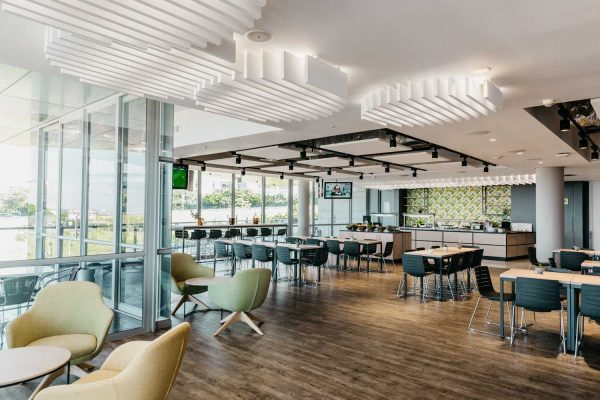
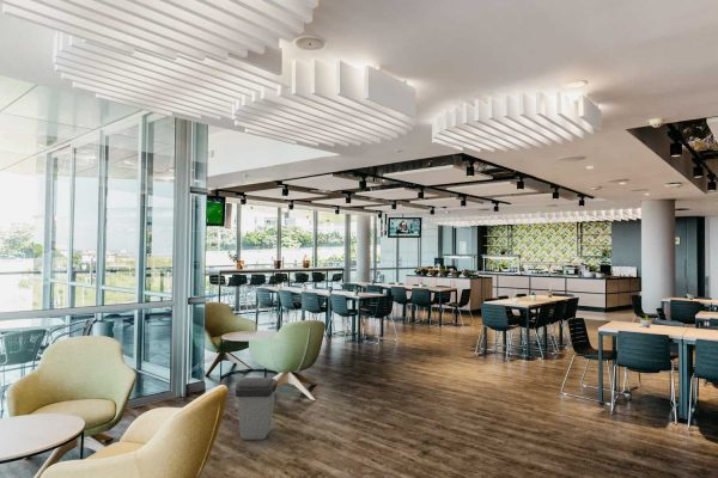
+ trash can (256, 406)
